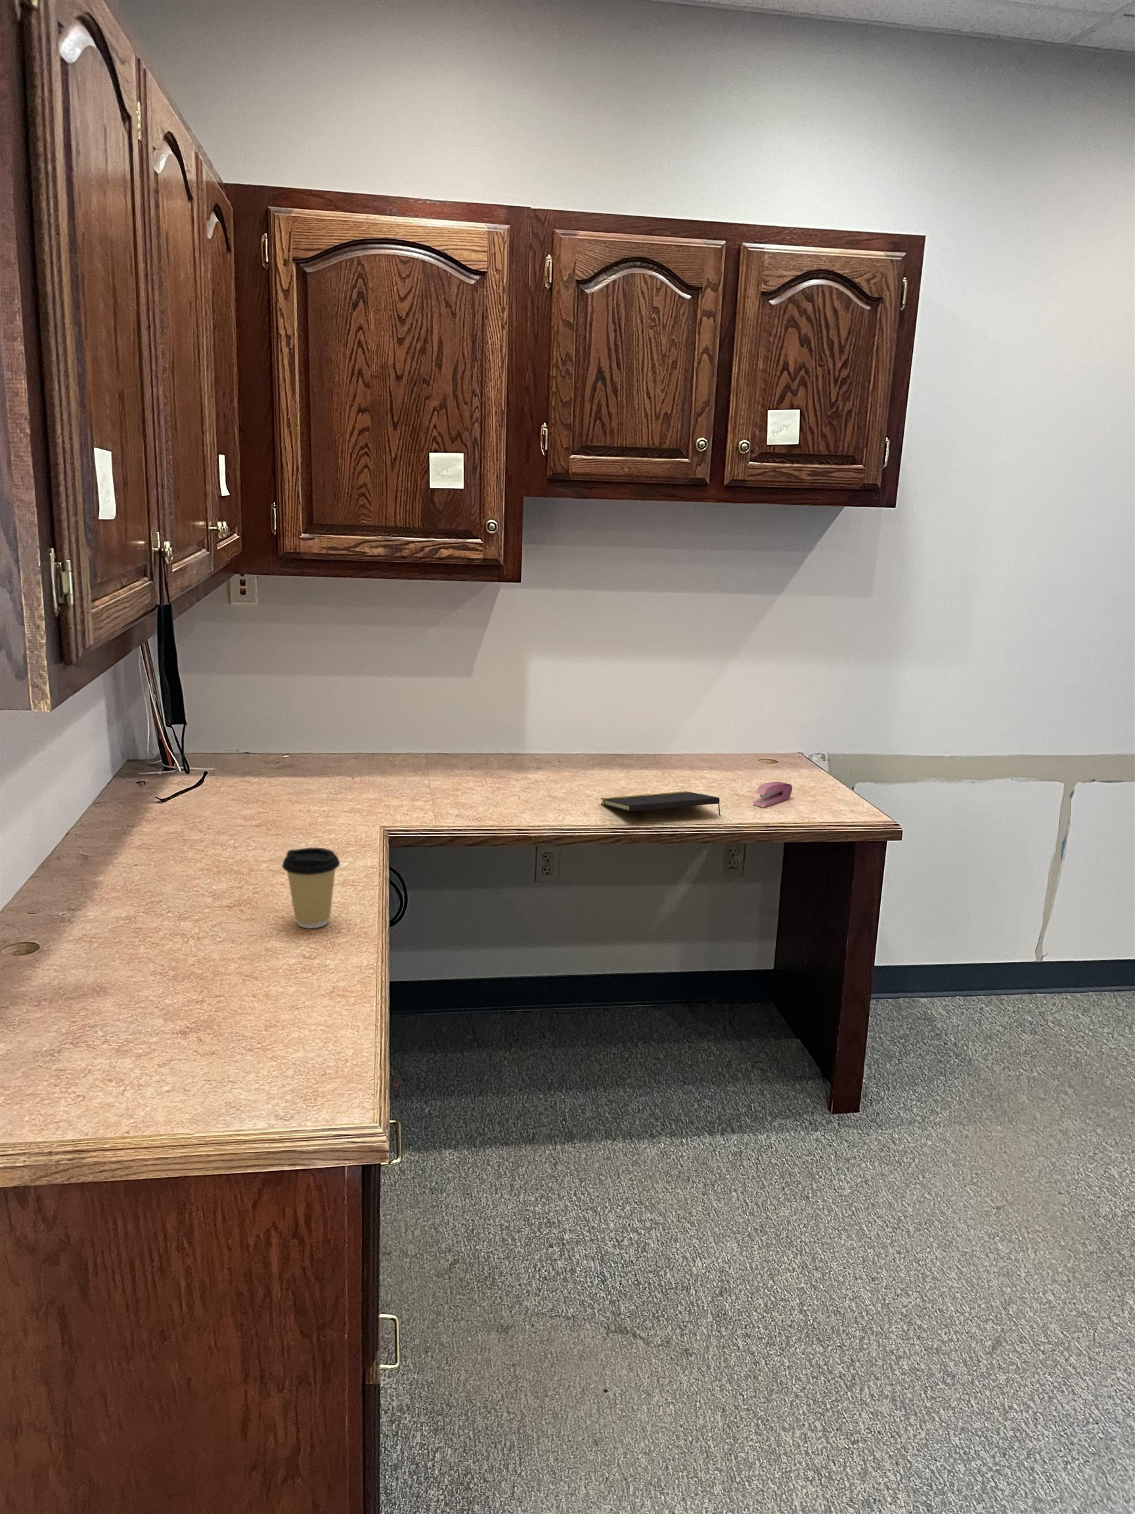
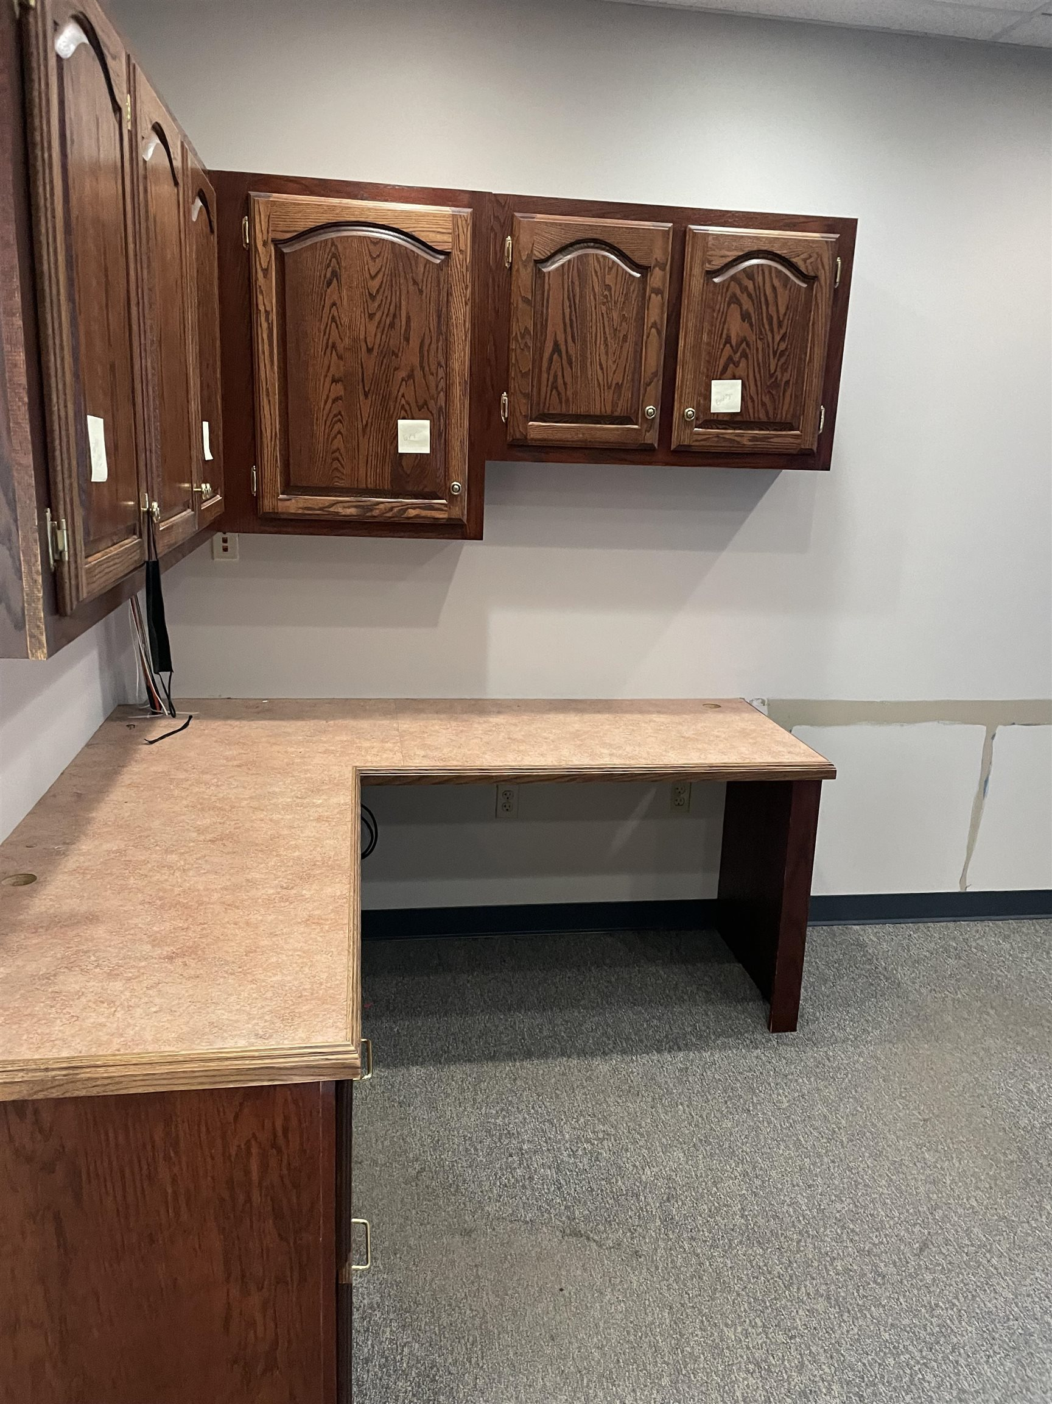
- coffee cup (311, 887)
- notepad (659, 800)
- stapler (773, 792)
